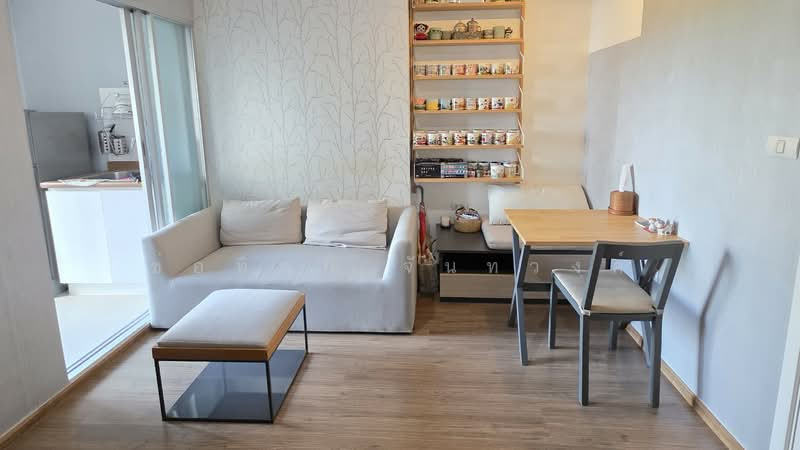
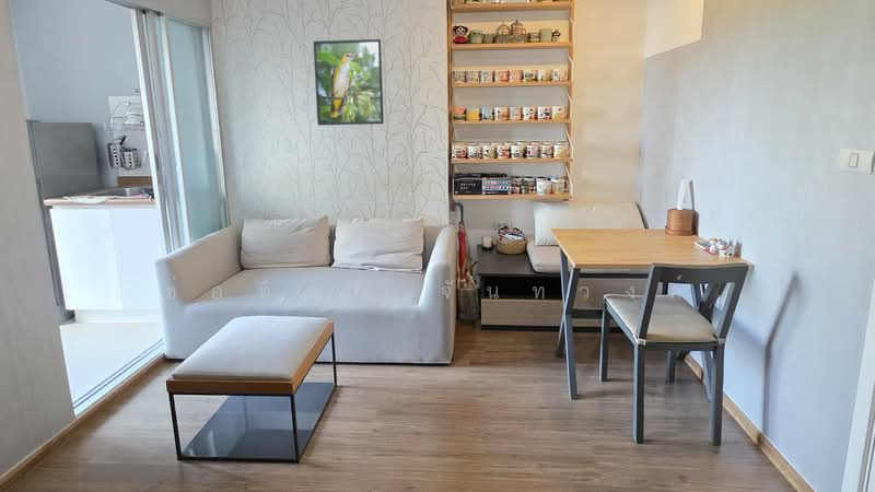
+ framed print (348, 82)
